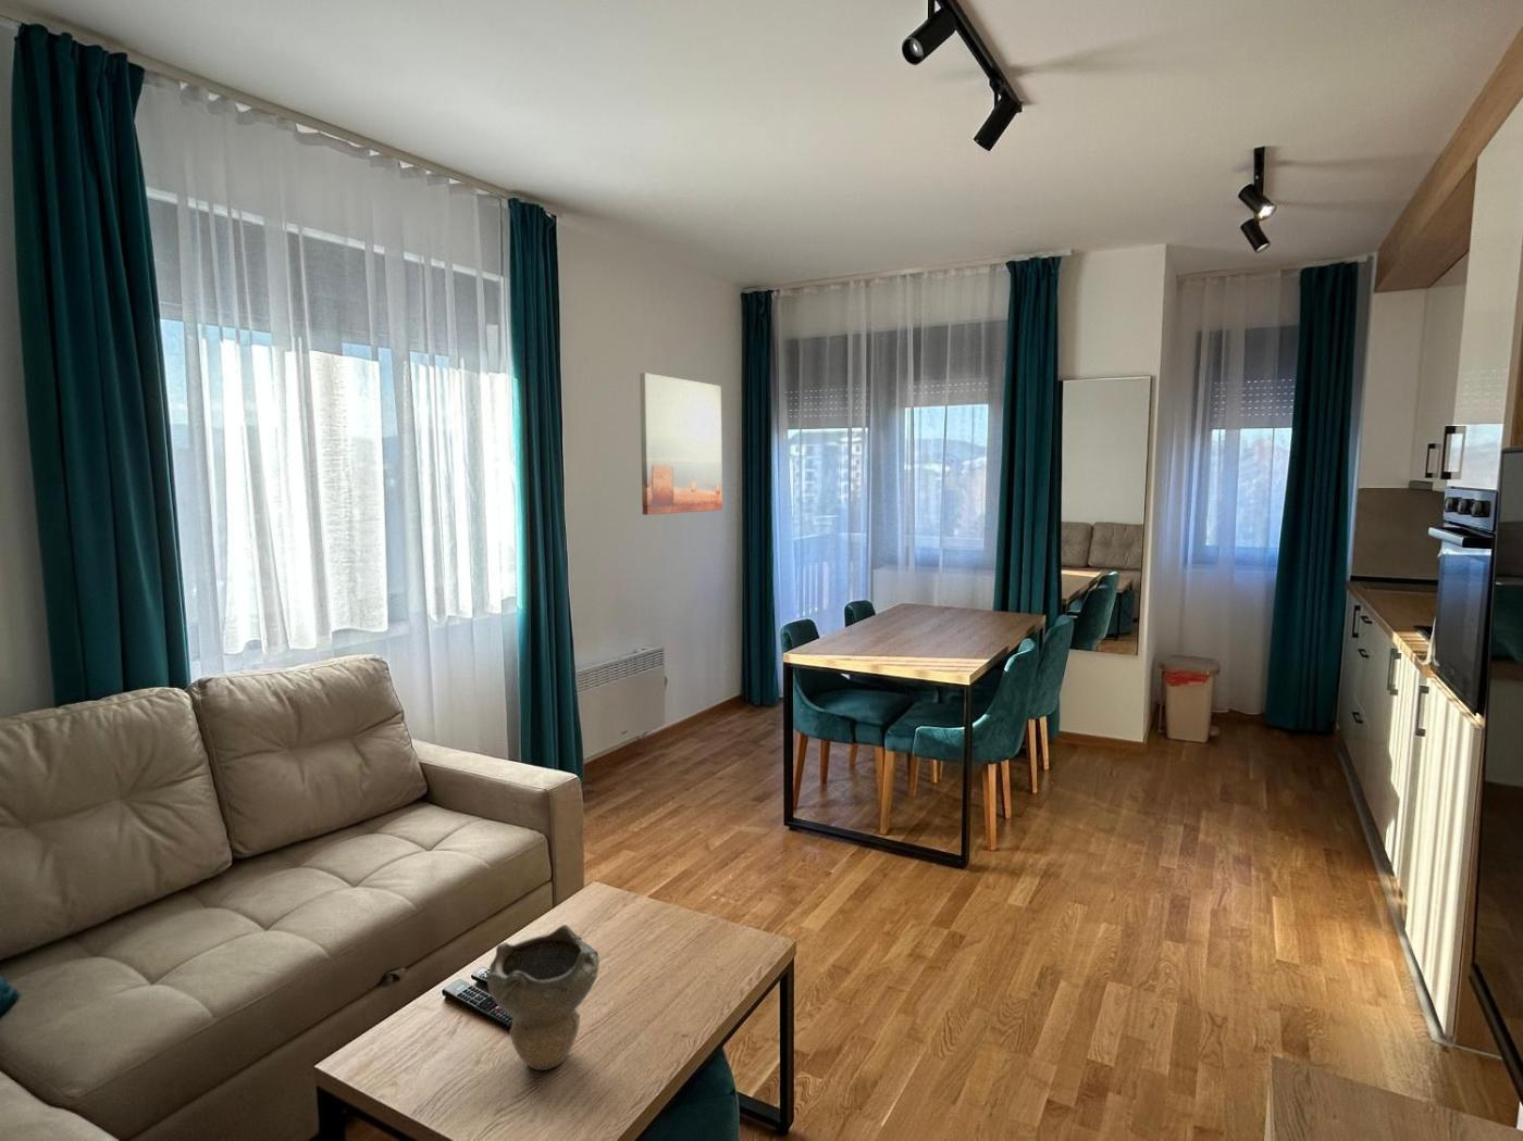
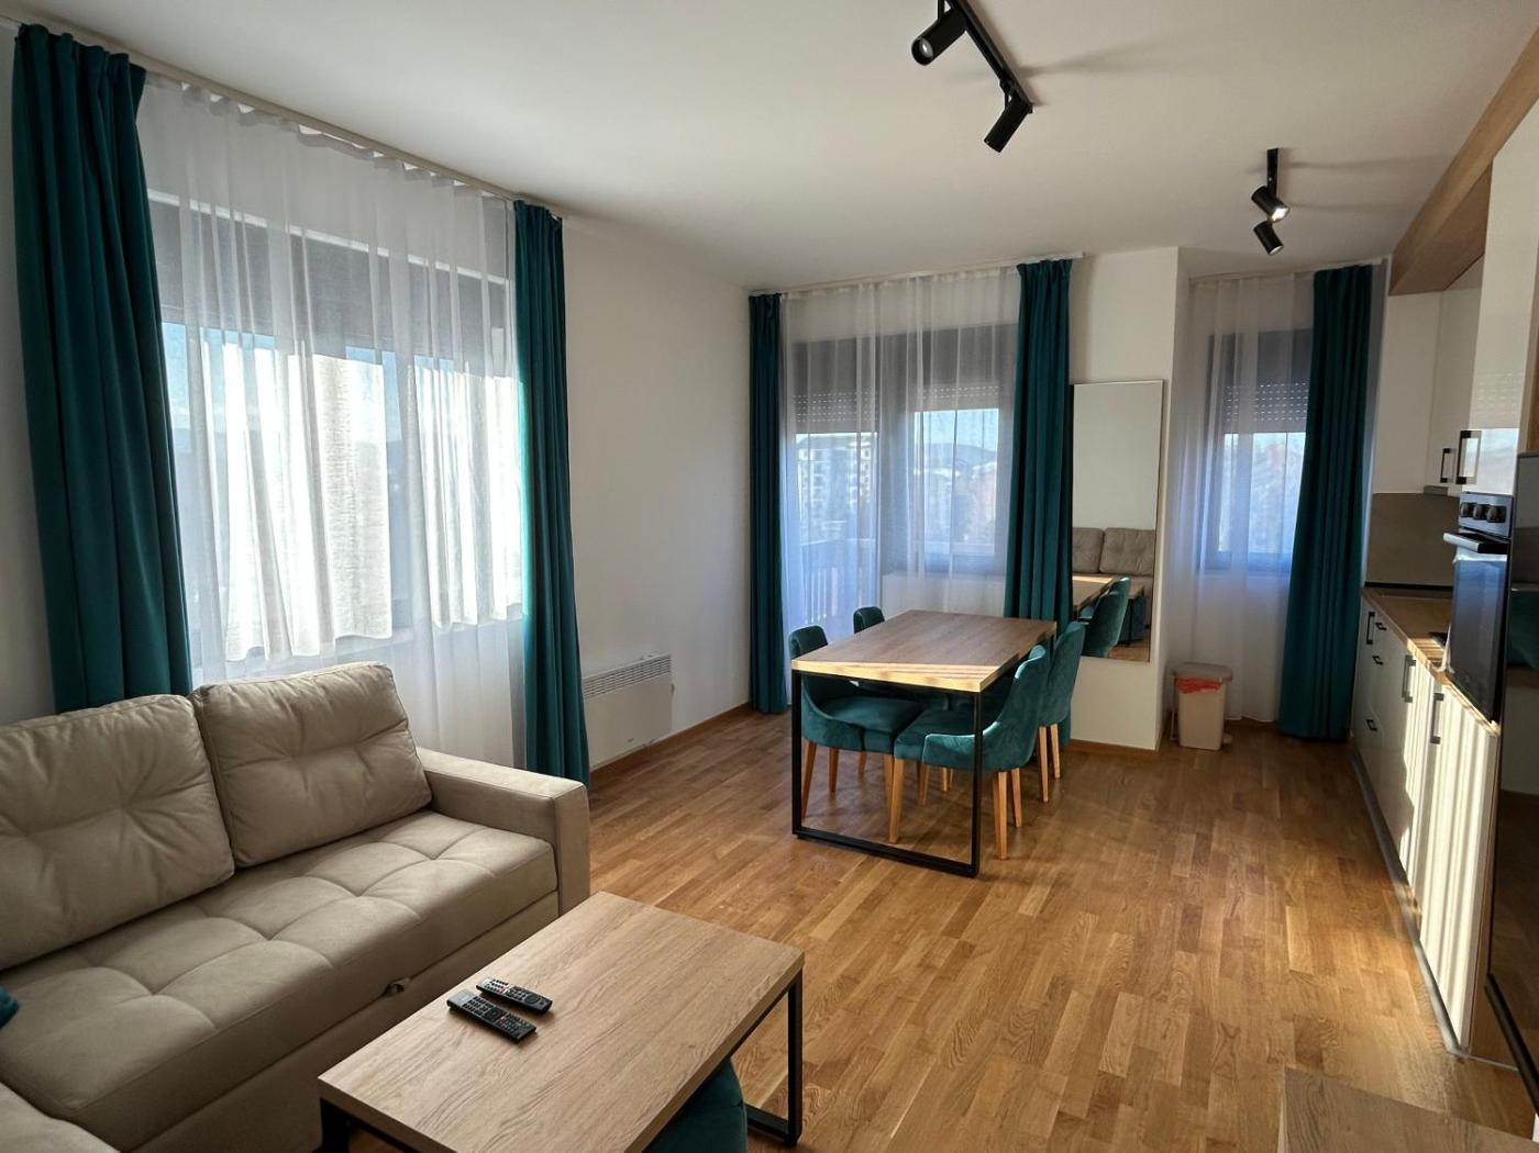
- decorative bowl (544, 1003)
- wall art (684, 446)
